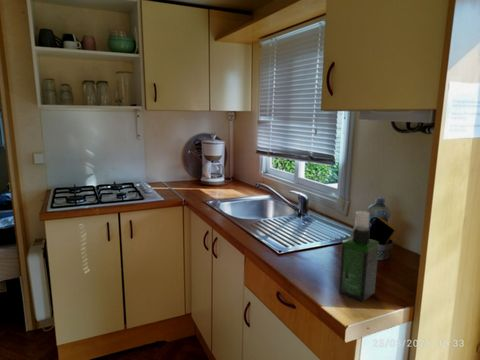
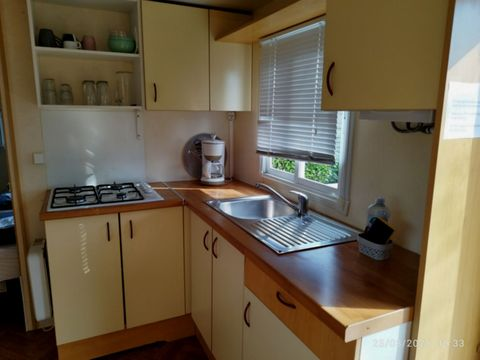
- spray bottle (359, 253)
